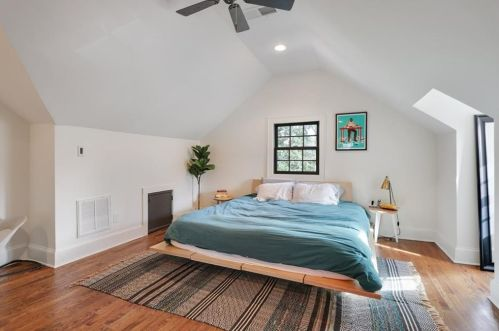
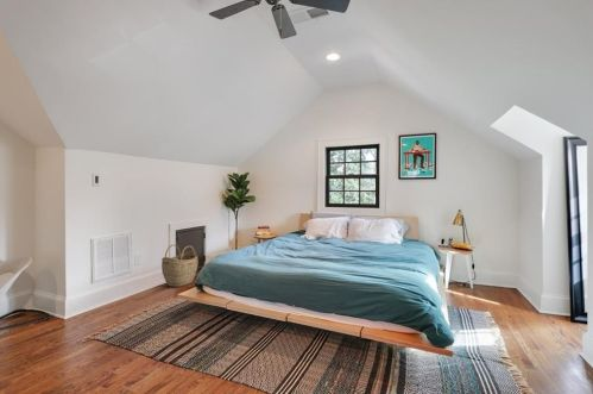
+ woven basket (179, 264)
